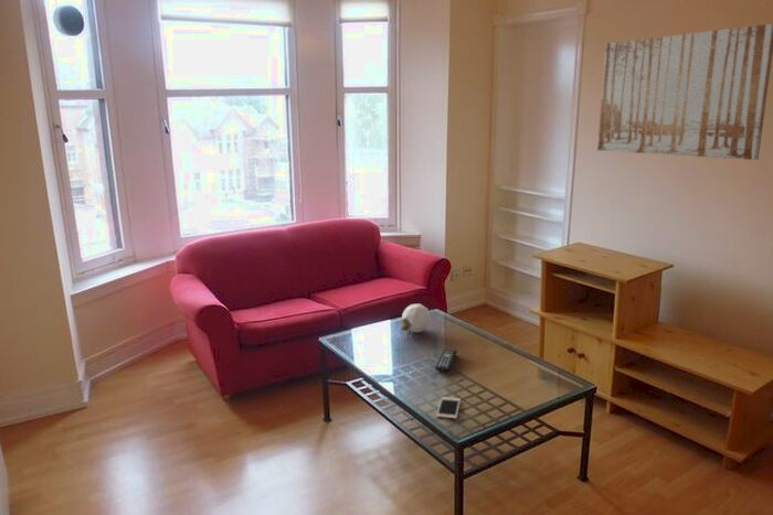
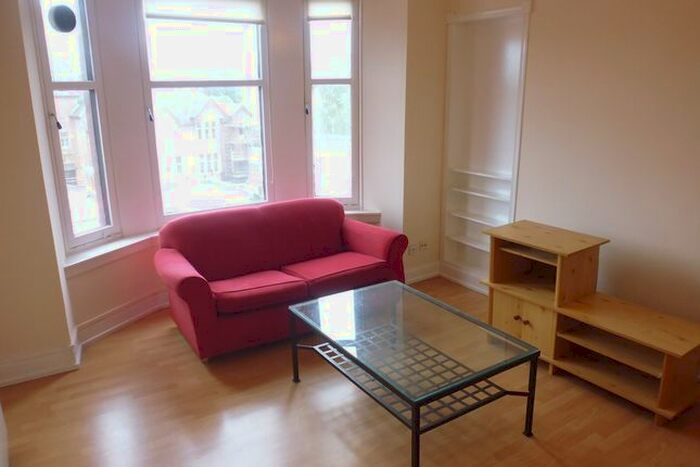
- wall art (674, 96)
- remote control (446, 358)
- cell phone (448, 407)
- decorative egg (415, 319)
